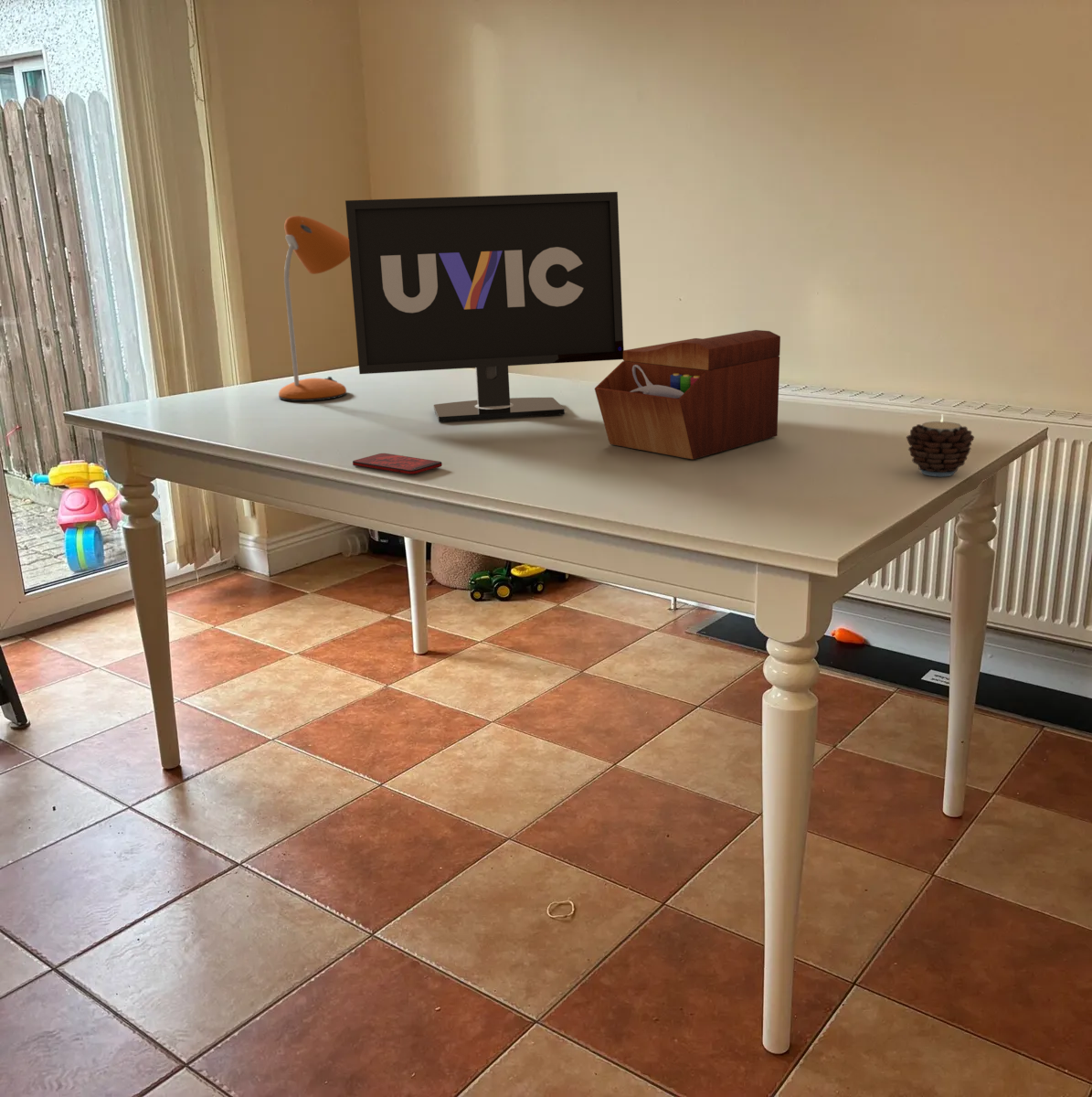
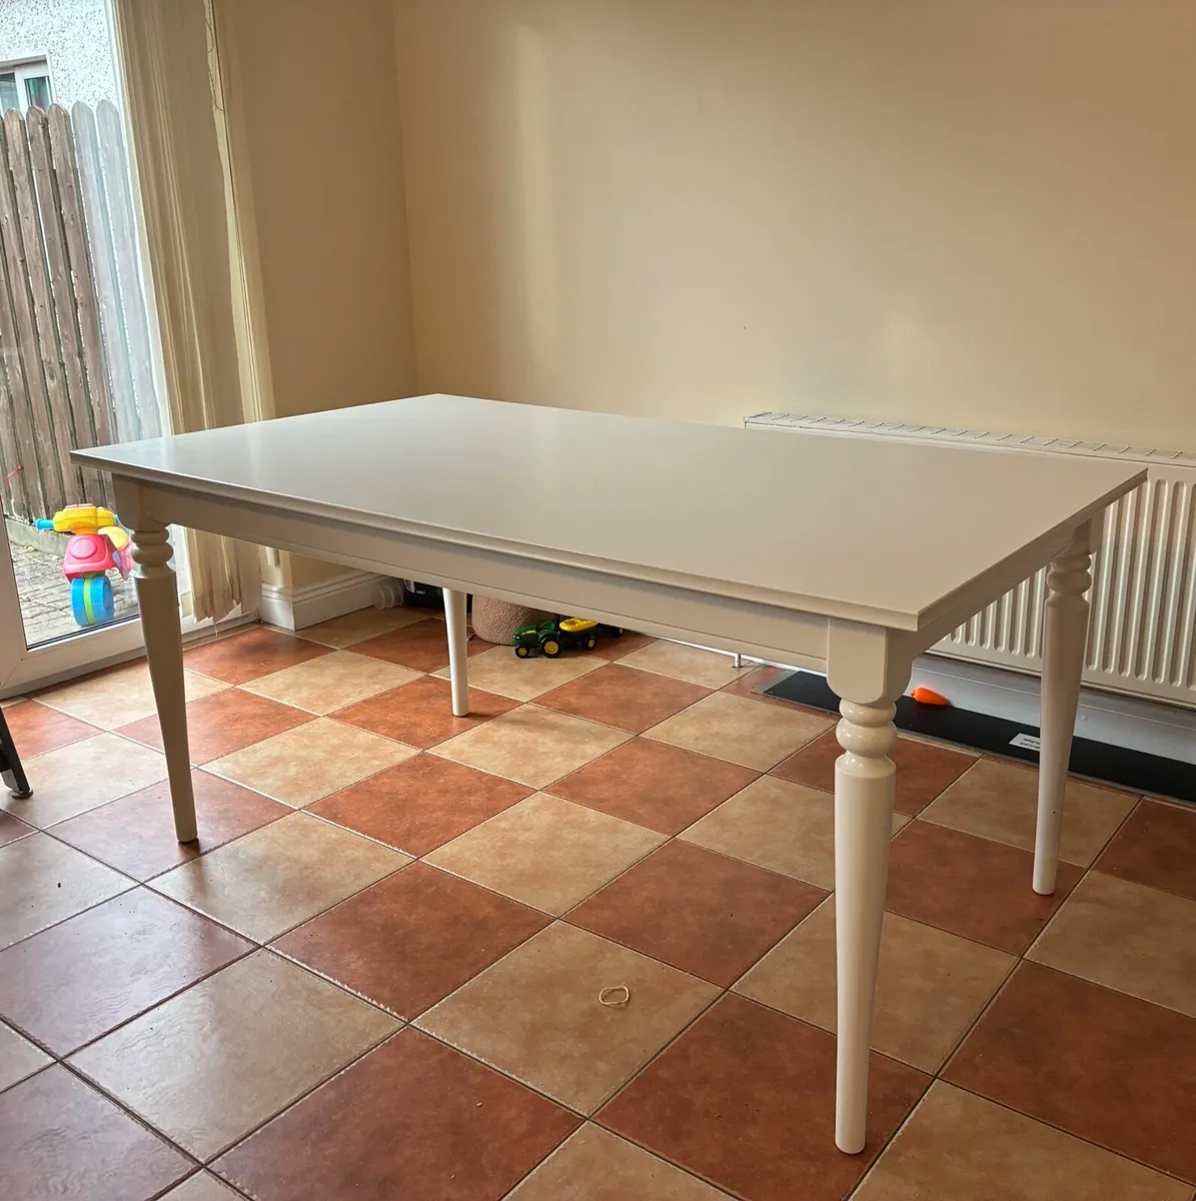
- candle (939, 443)
- sewing box (684, 389)
- desk lamp (292, 309)
- monitor (490, 306)
- smartphone (397, 463)
